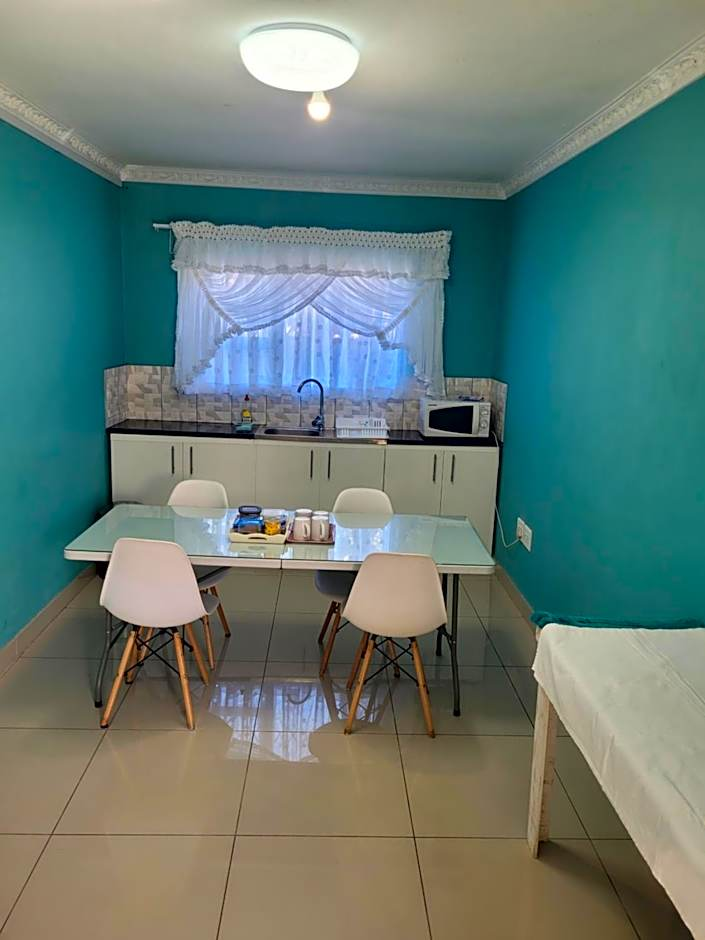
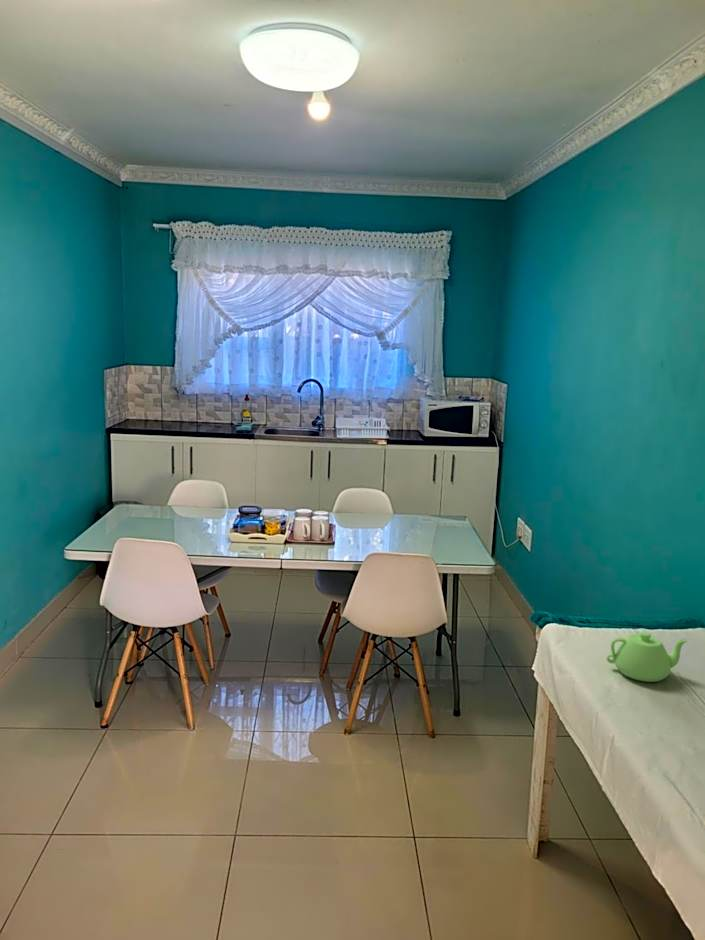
+ teapot (646, 653)
